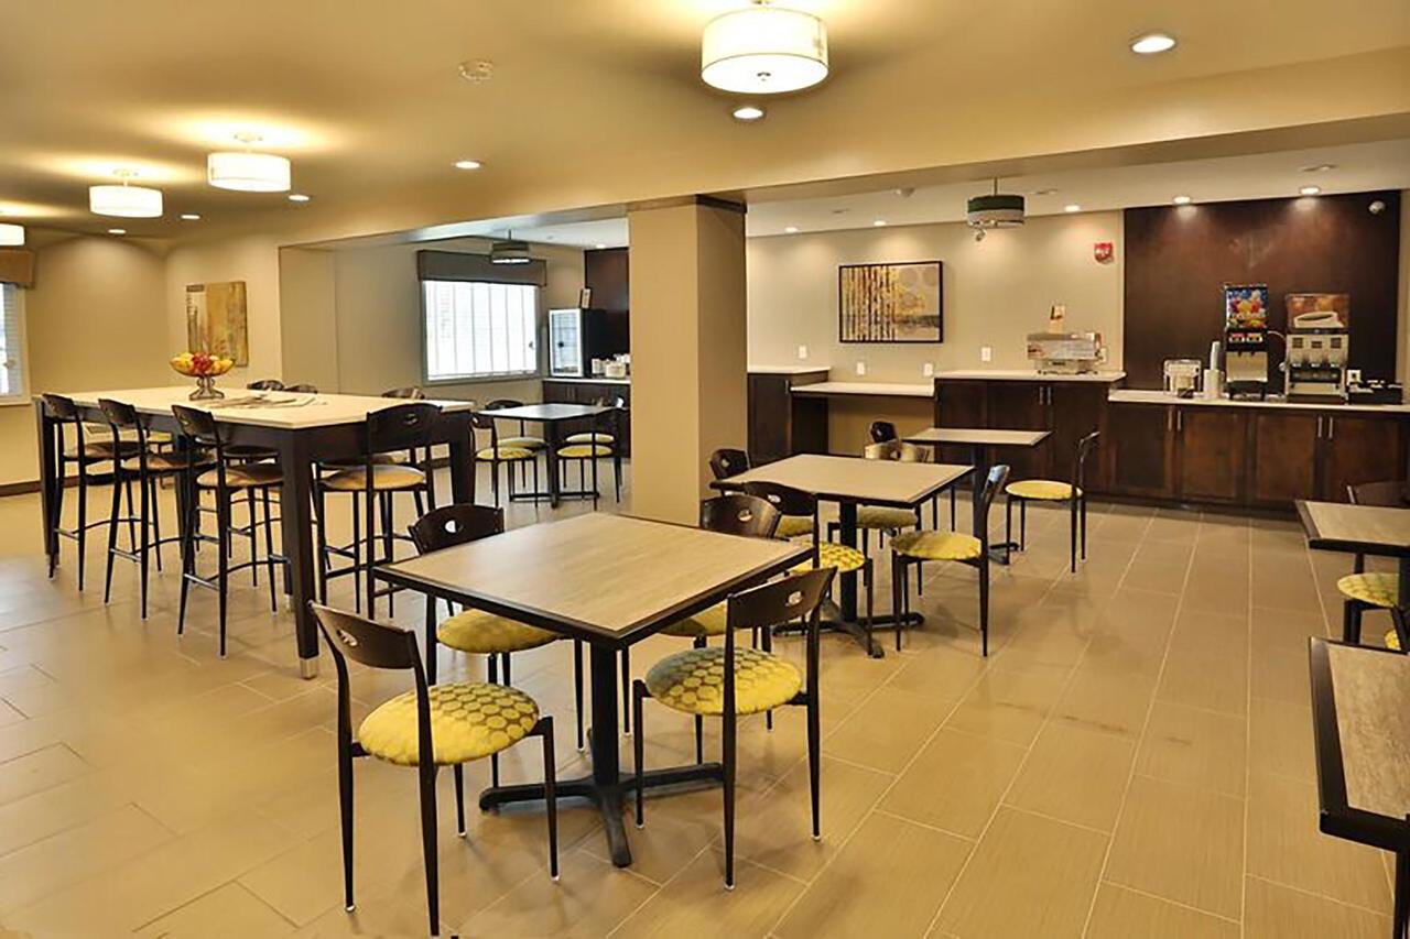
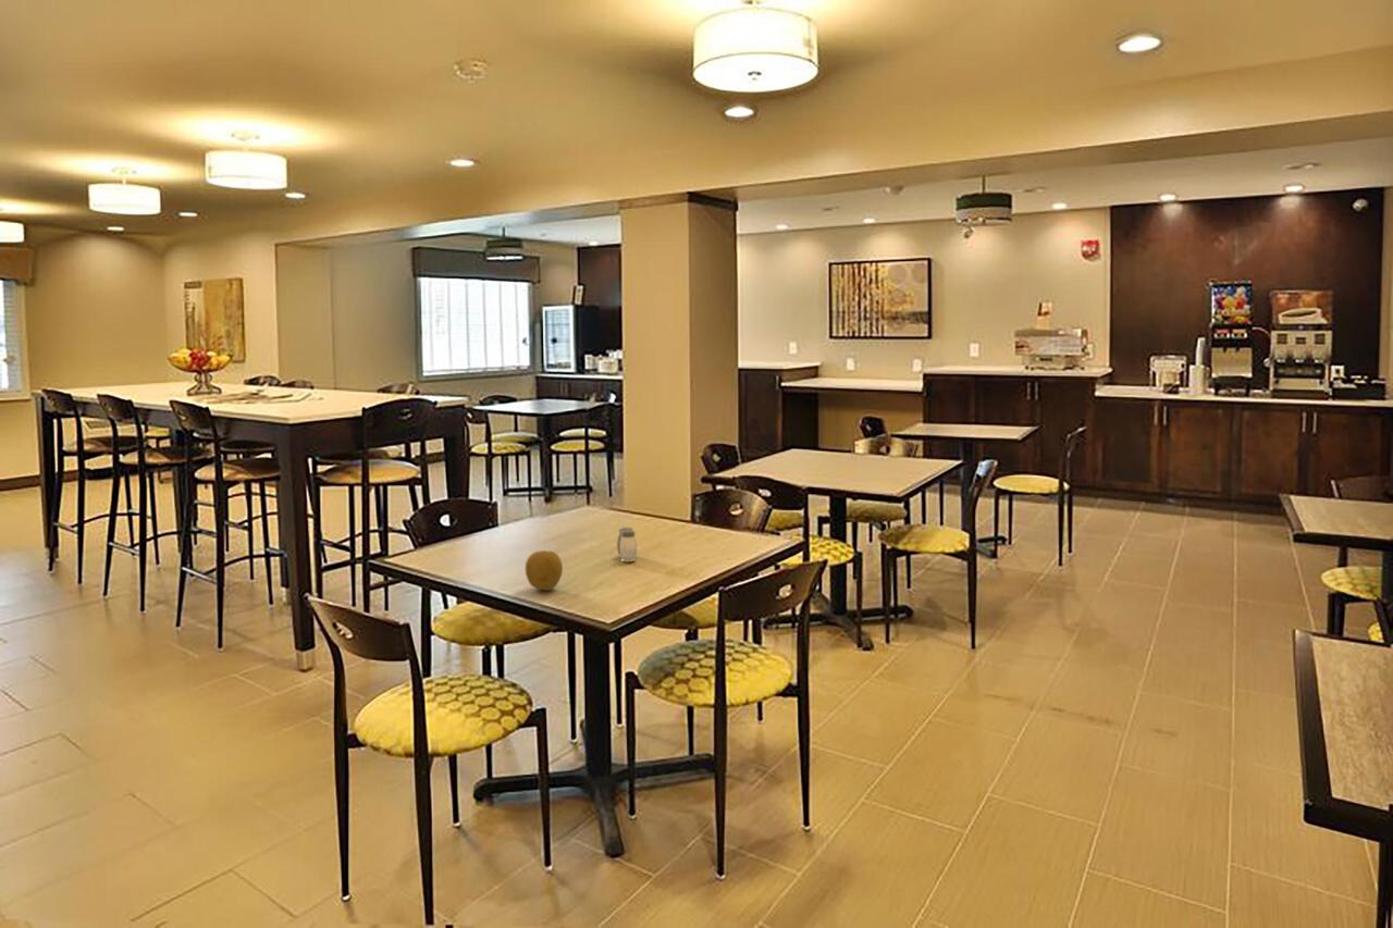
+ fruit (544, 569)
+ salt and pepper shaker (627, 543)
